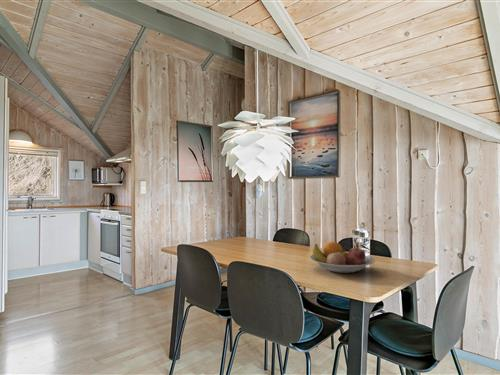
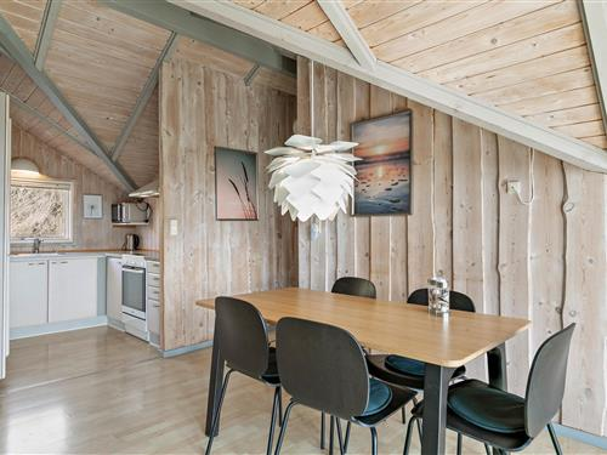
- fruit bowl (341, 255)
